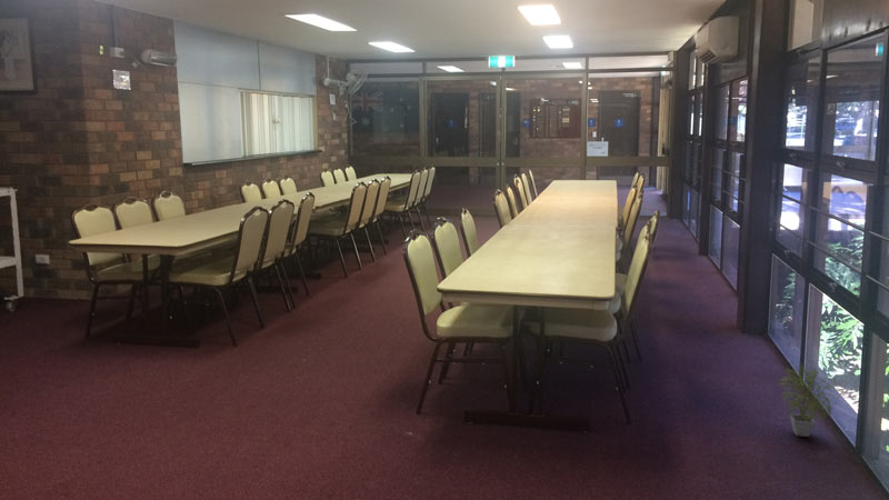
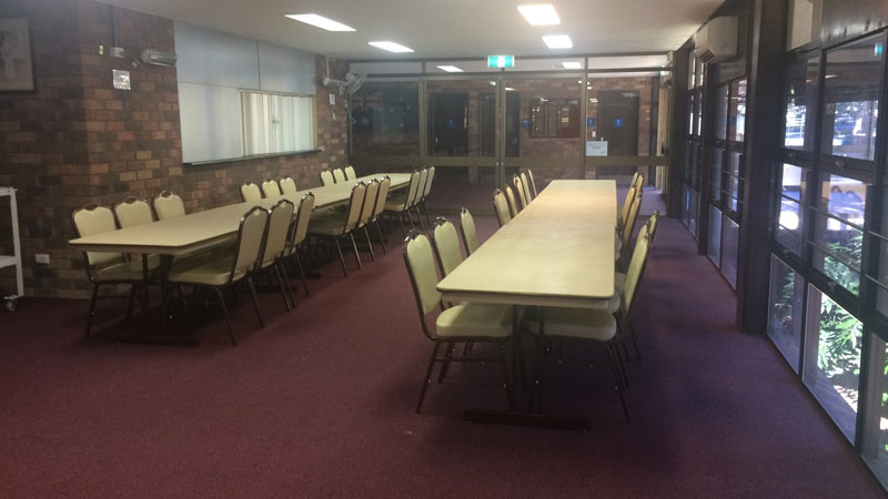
- potted plant (809, 399)
